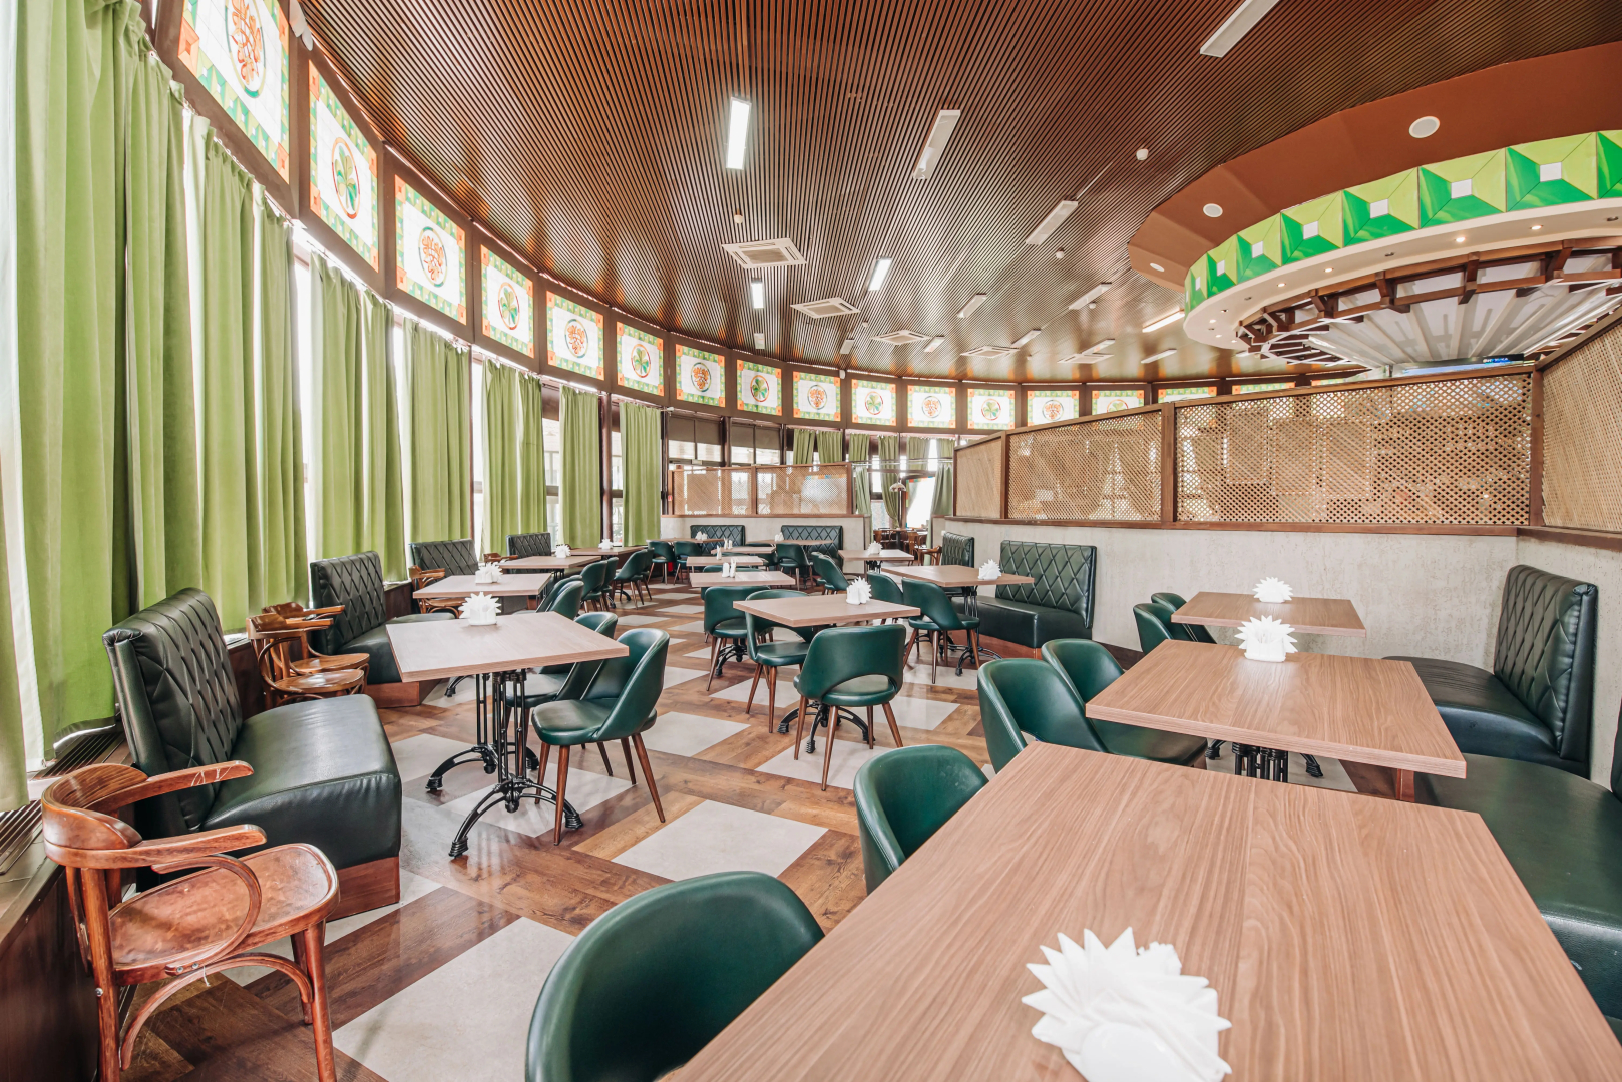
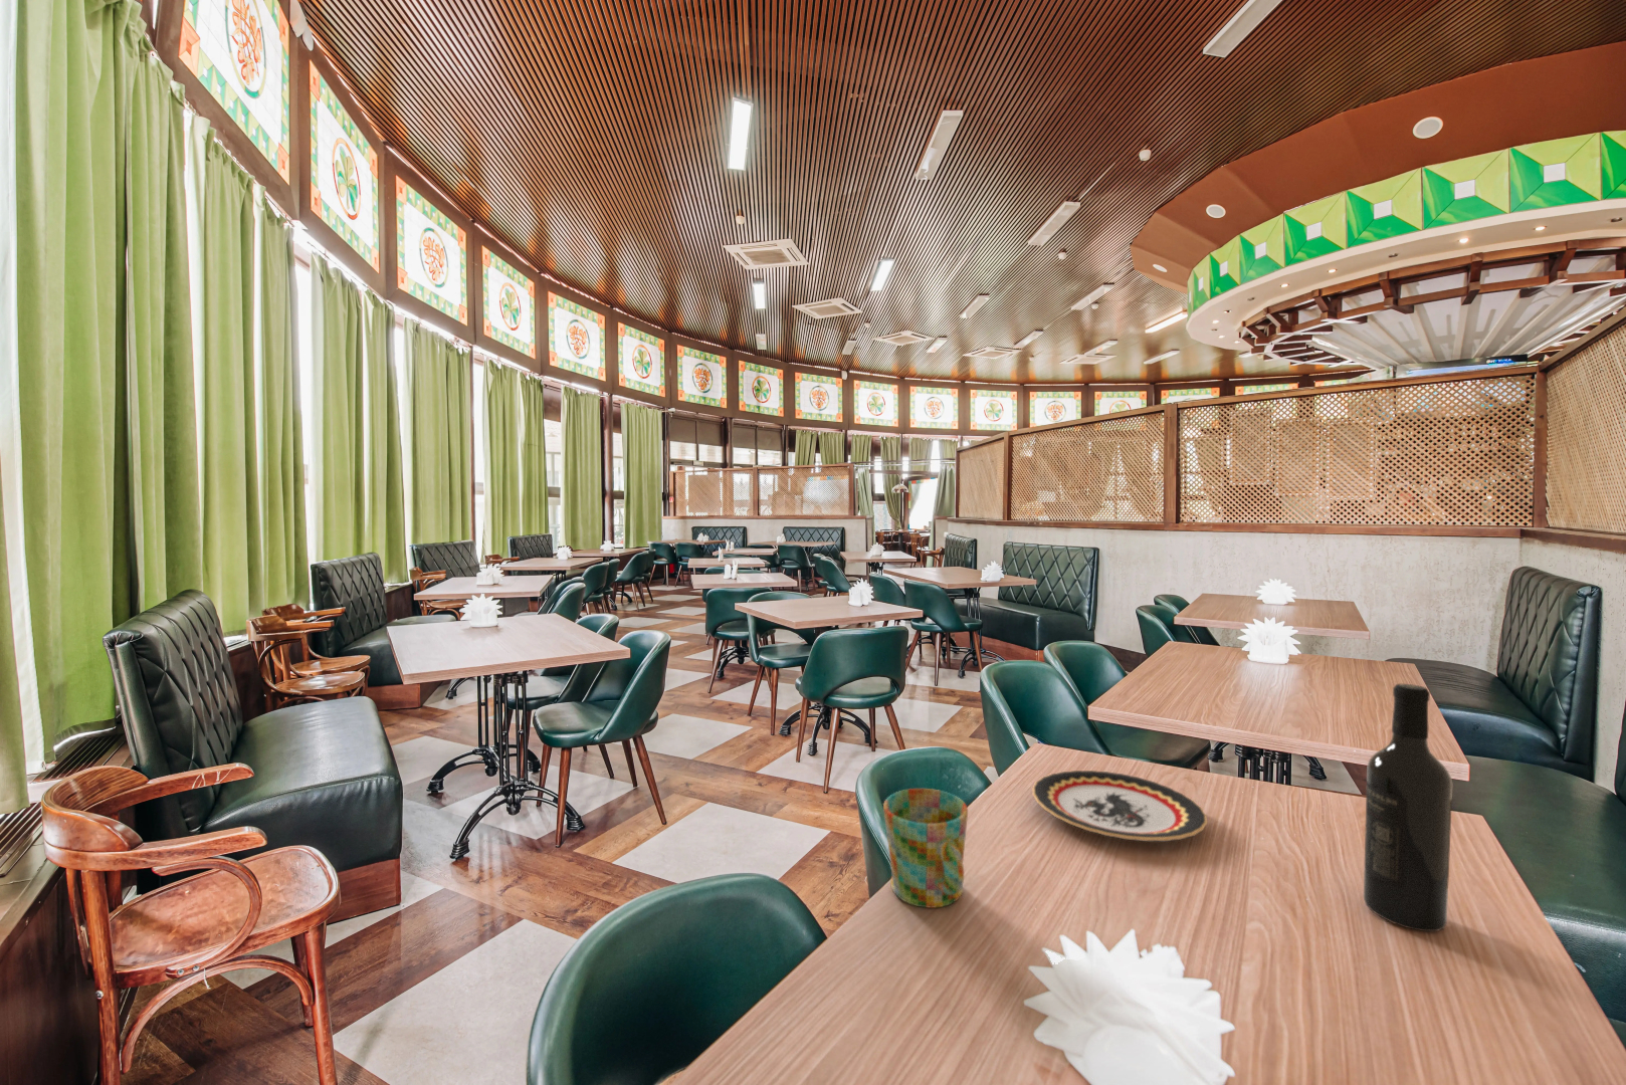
+ mug (930, 851)
+ wine bottle (1407, 800)
+ plate (1115, 806)
